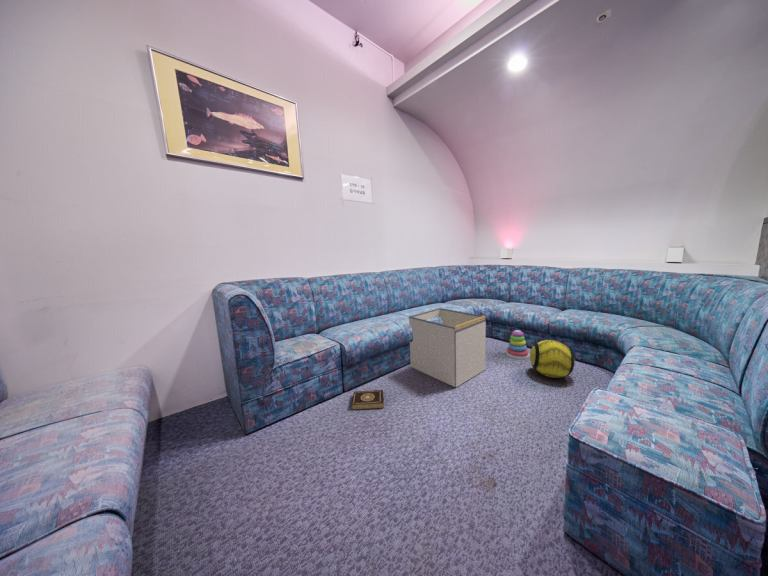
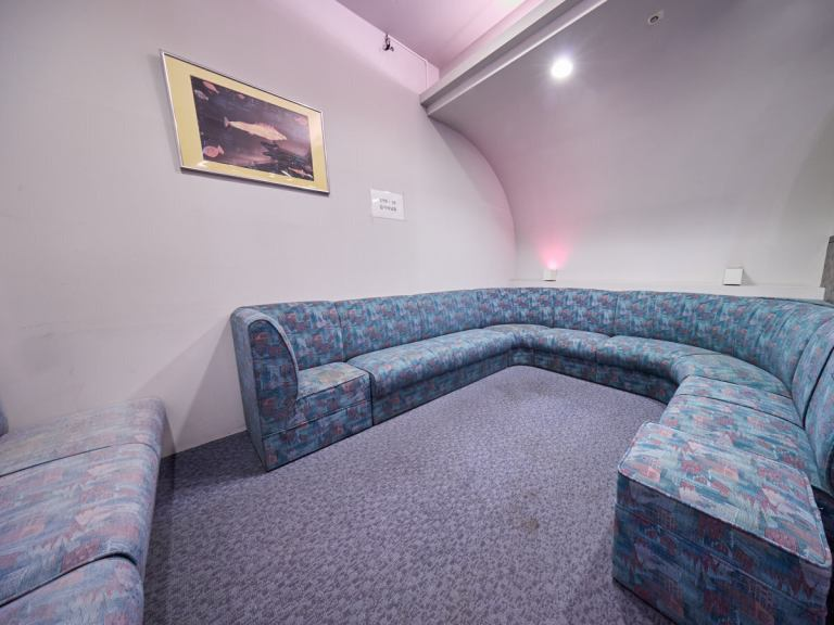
- stacking toy (517, 343)
- storage bin (446, 342)
- ball (551, 358)
- book (368, 399)
